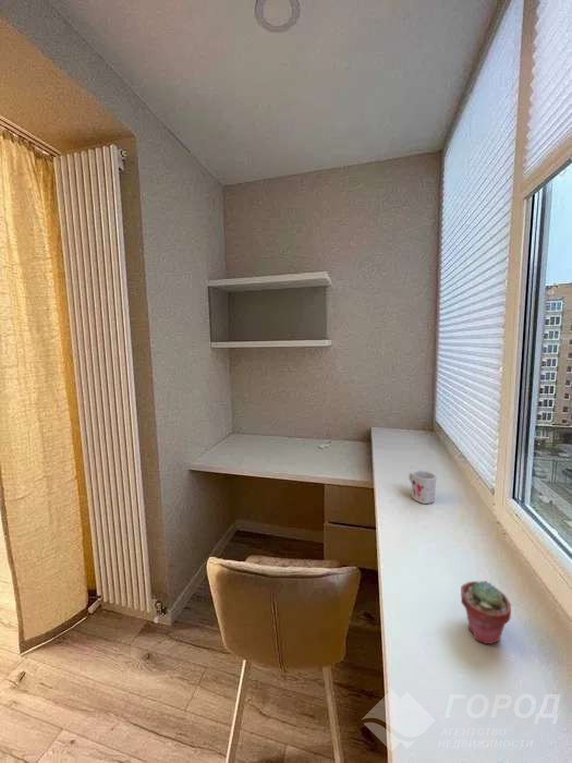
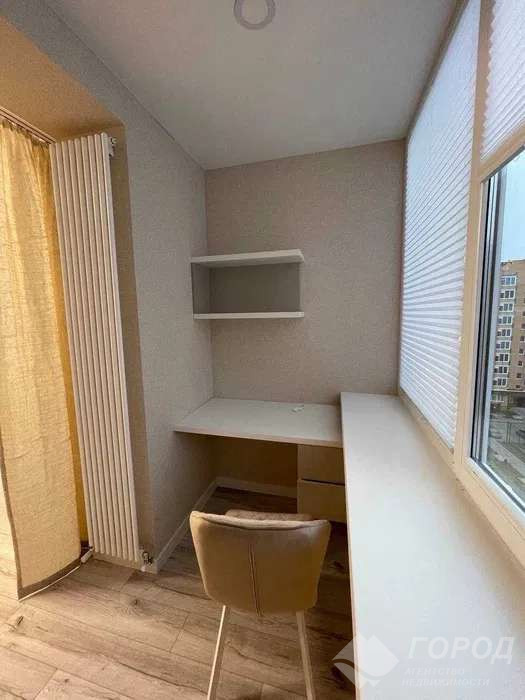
- potted succulent (485, 607)
- mug (419, 484)
